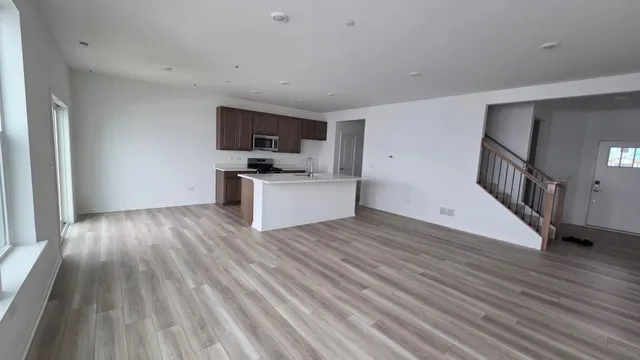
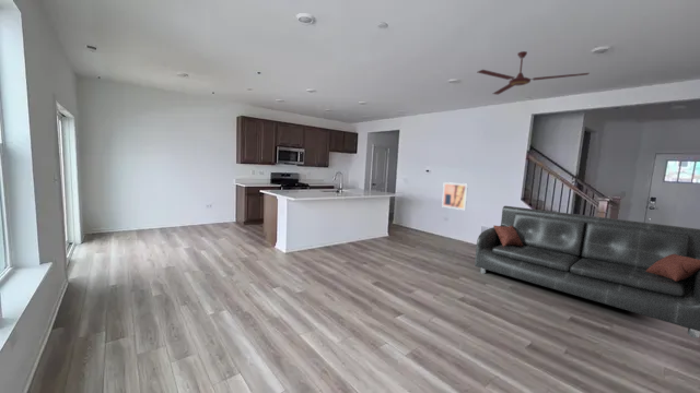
+ sofa (578, 254)
+ ceiling fan (534, 78)
+ wall art (454, 195)
